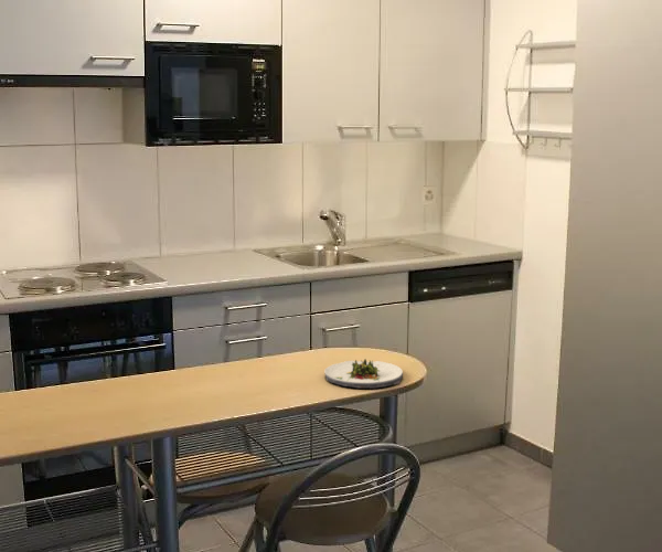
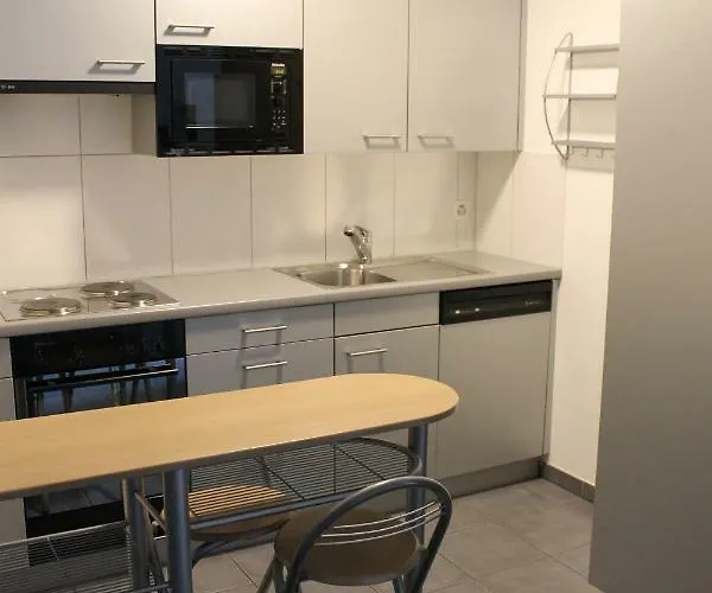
- salad plate (363, 369)
